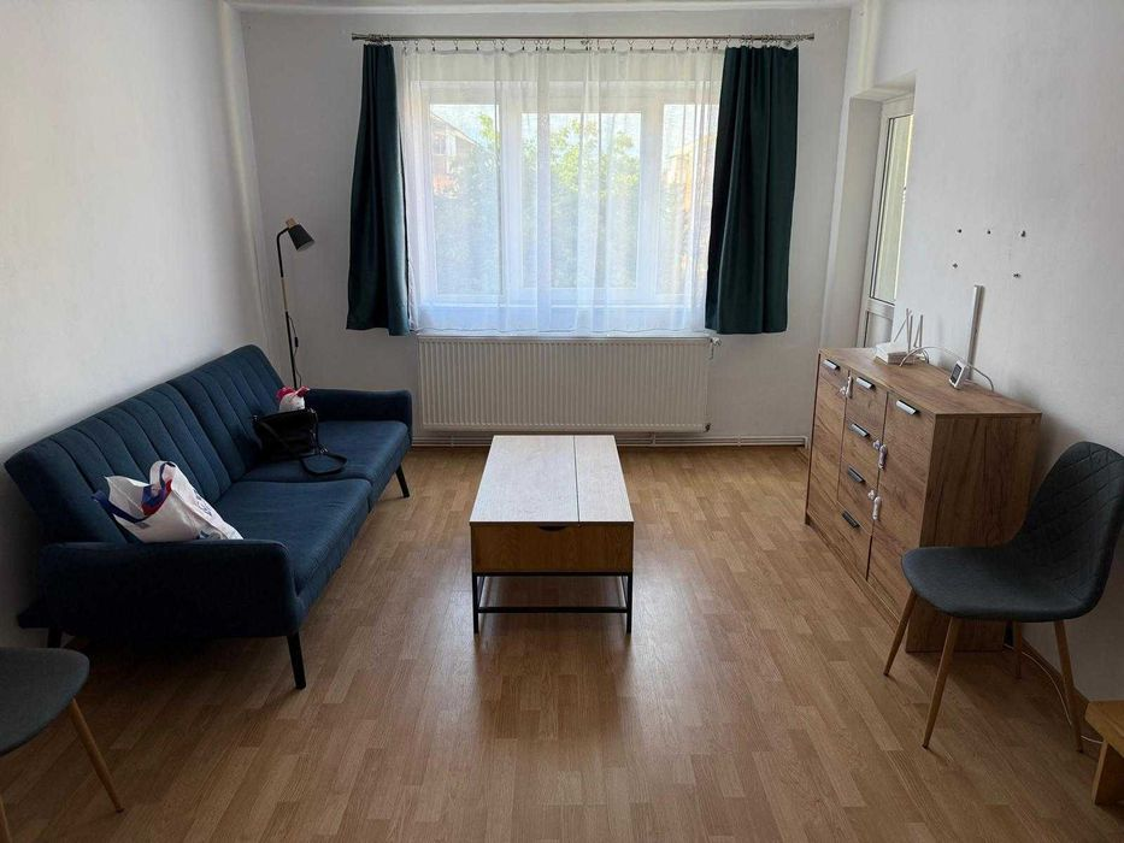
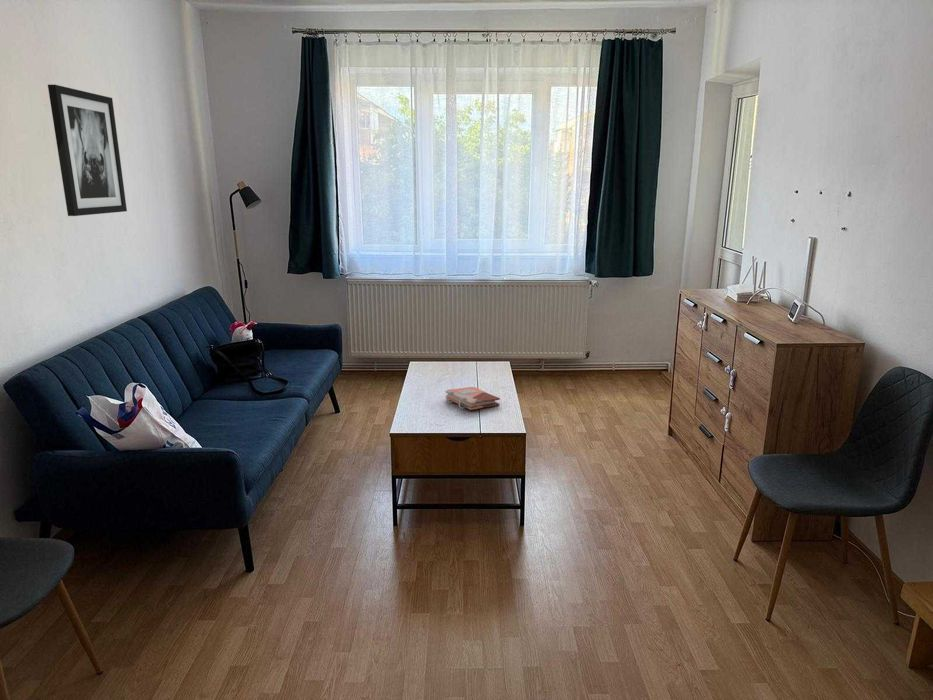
+ phonebook (472, 396)
+ wall art (91, 154)
